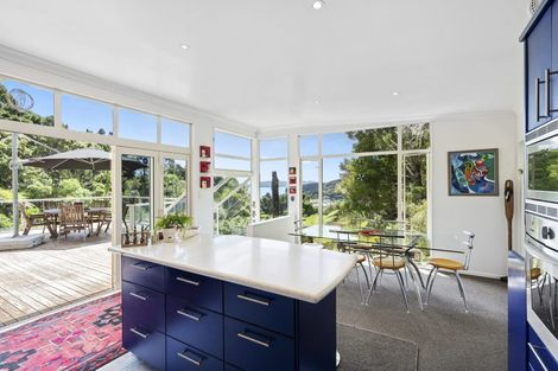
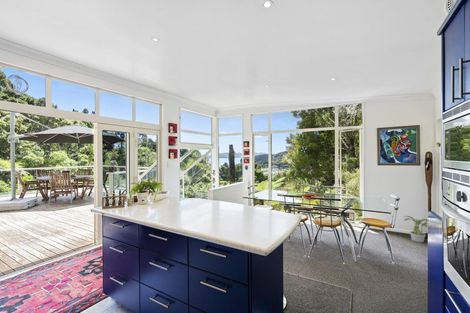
+ potted plant (417, 229)
